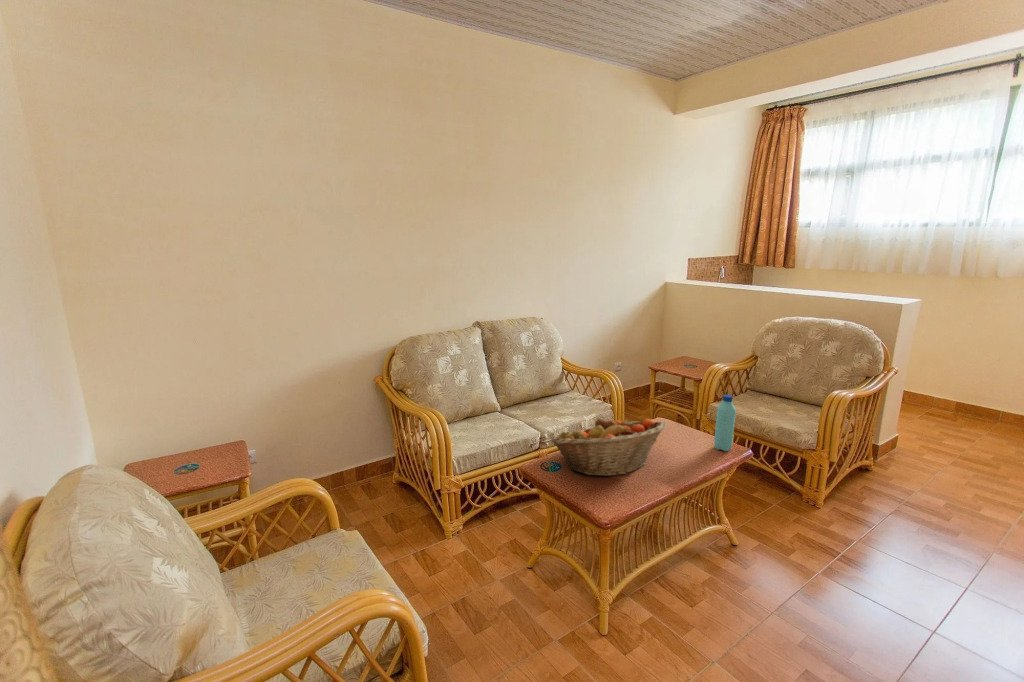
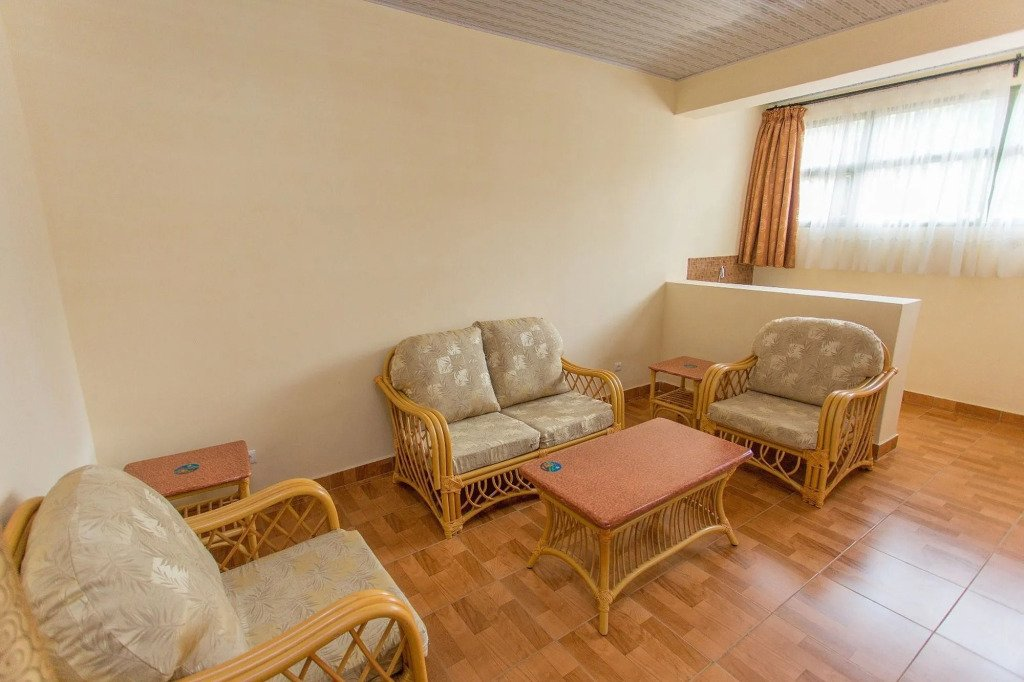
- water bottle (725, 422)
- fruit basket (608, 440)
